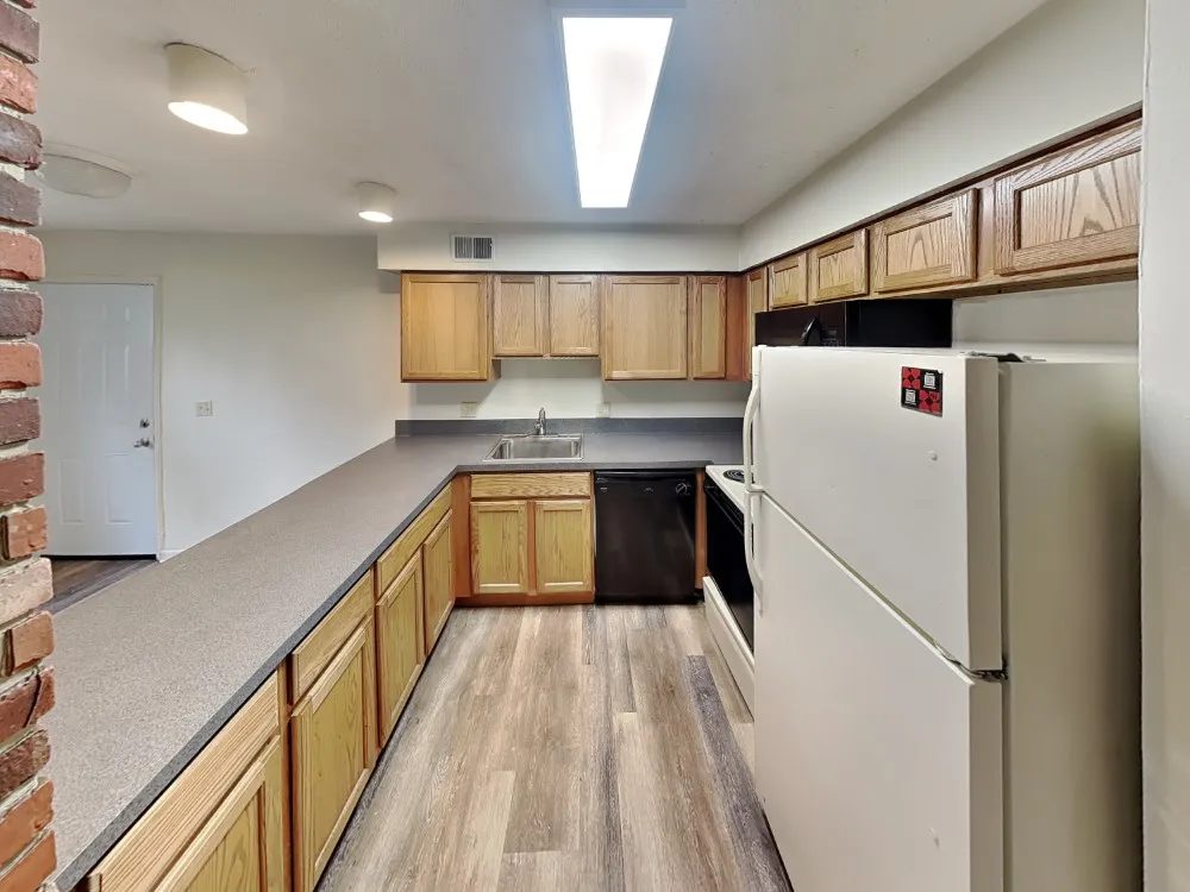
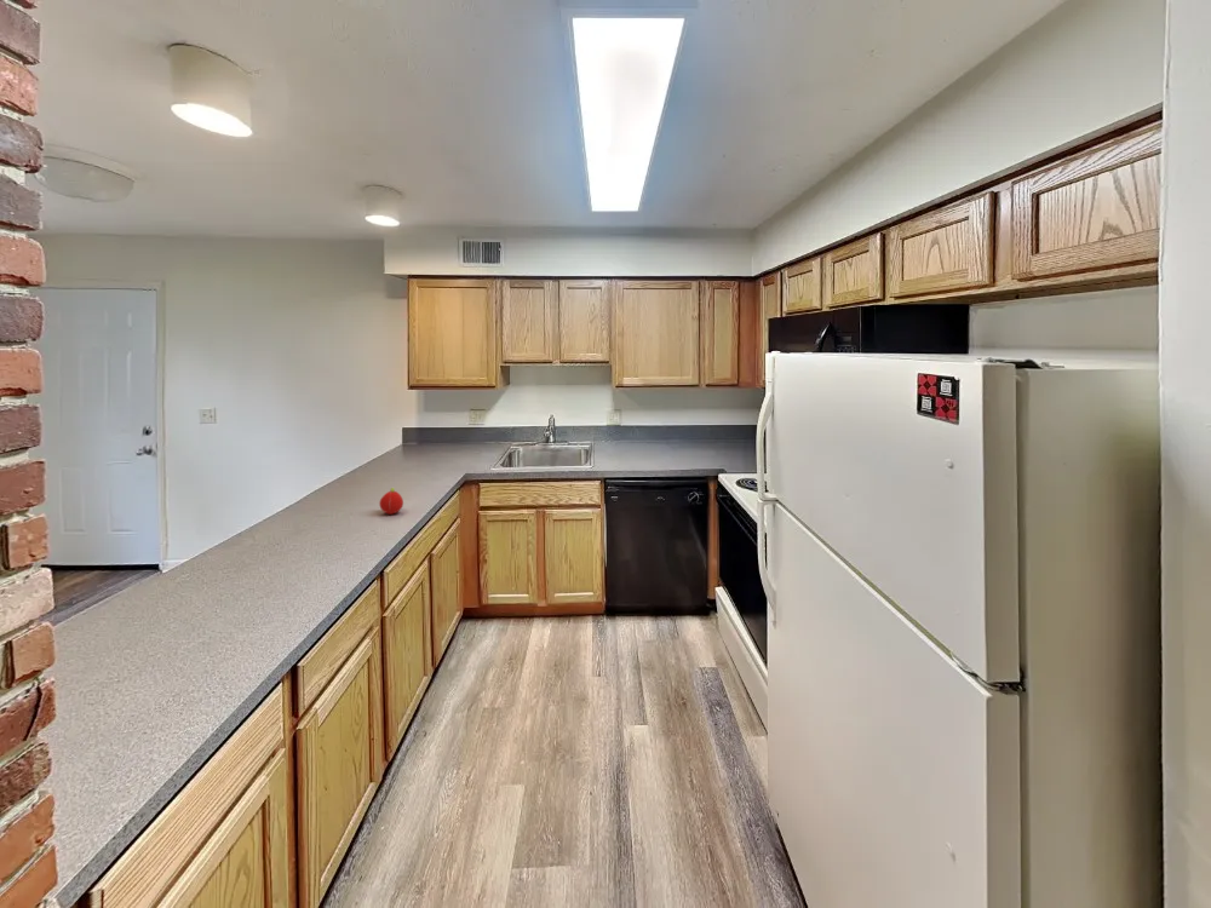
+ fruit (391, 500)
